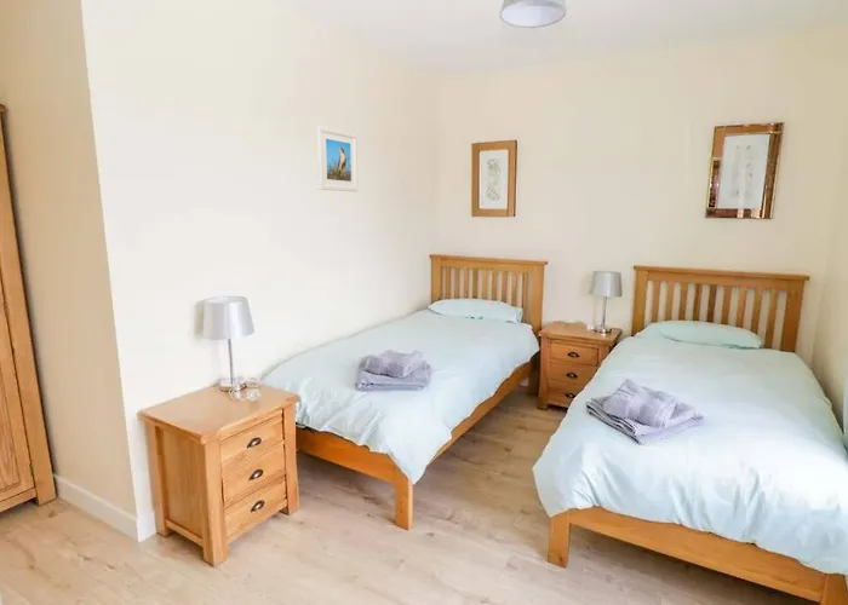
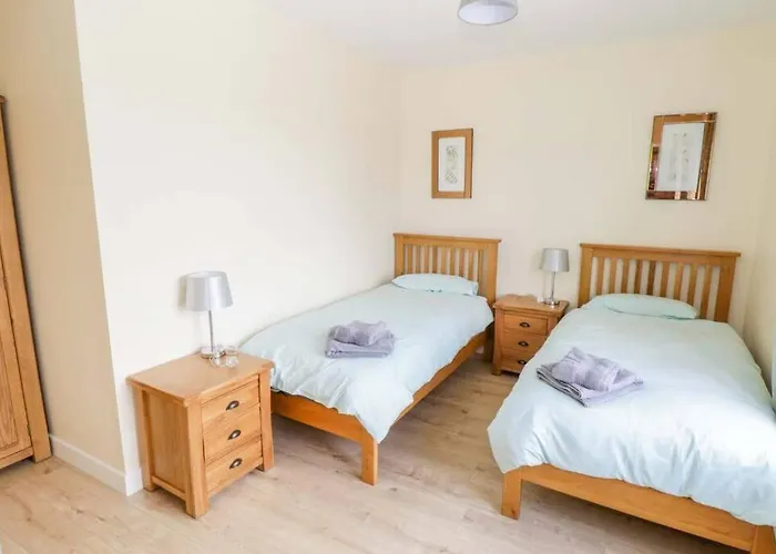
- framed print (338, 160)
